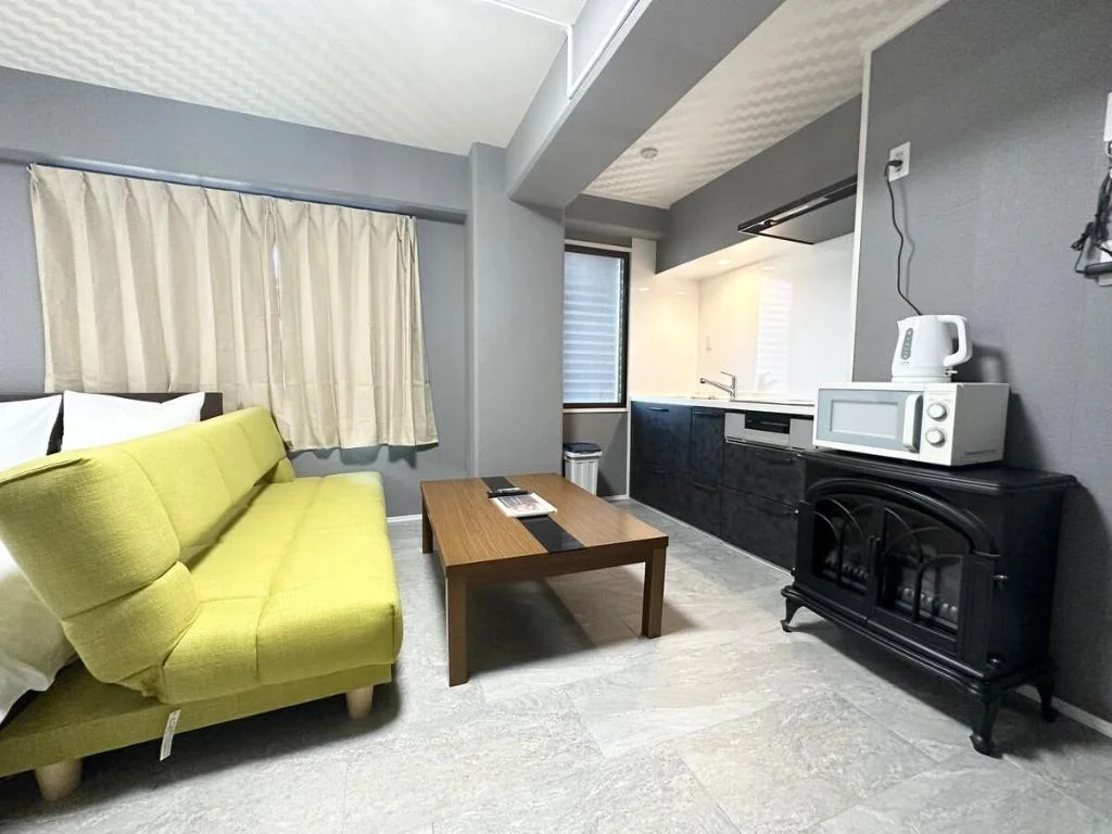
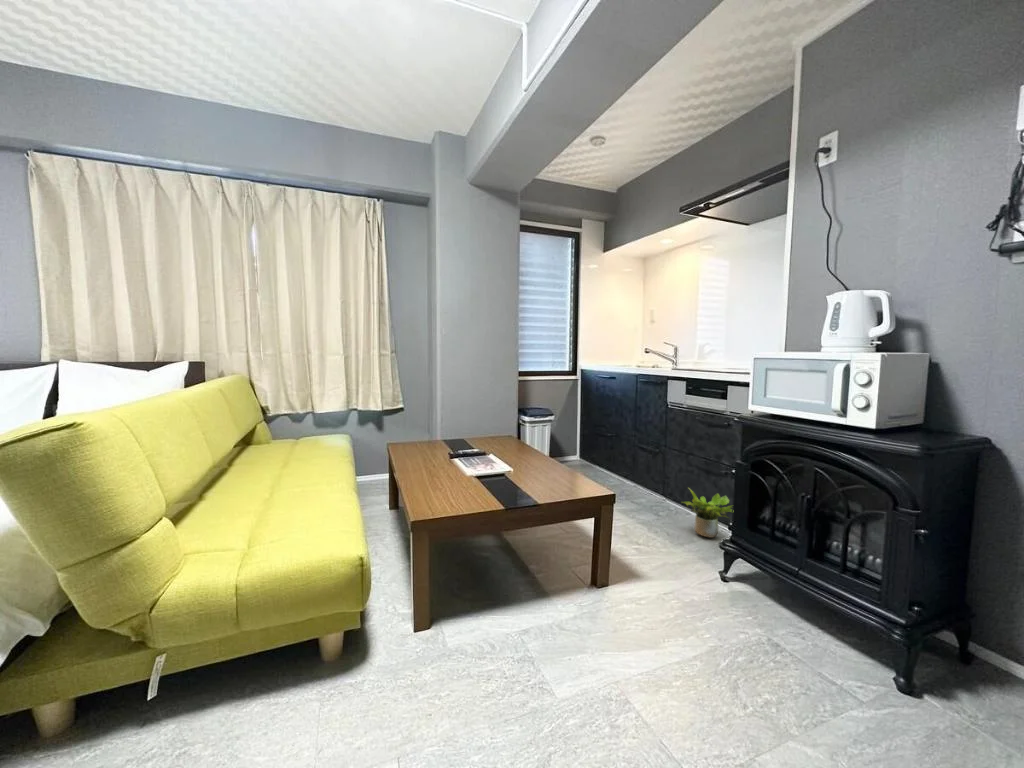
+ potted plant (708, 513)
